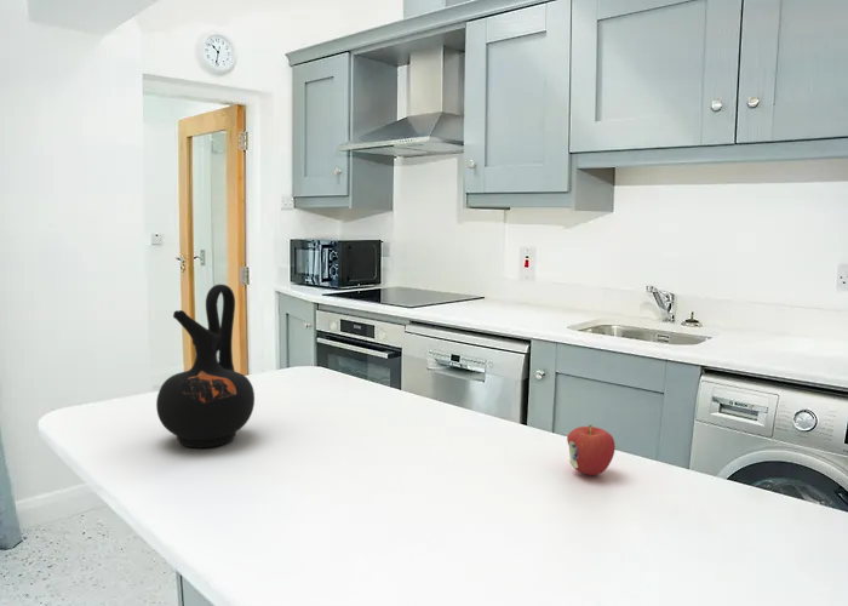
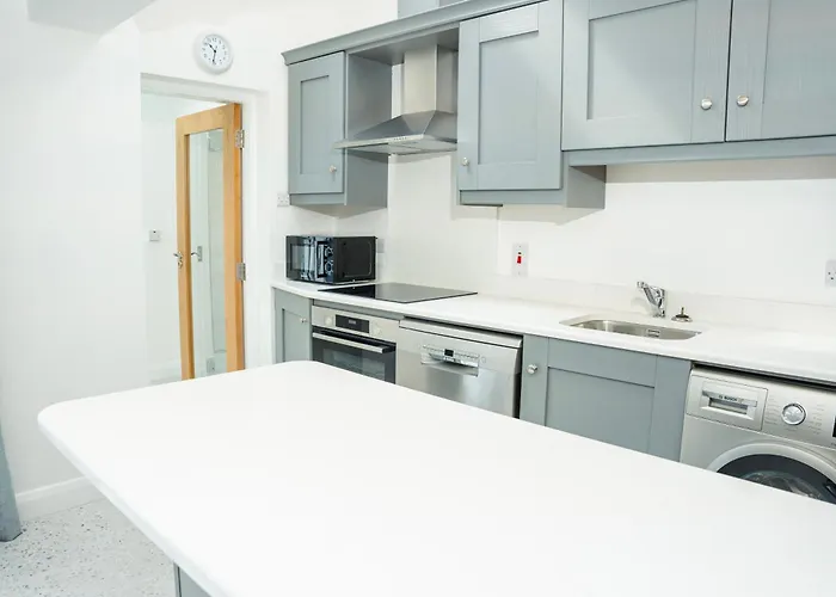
- apple (590, 448)
- ceramic jug (206, 364)
